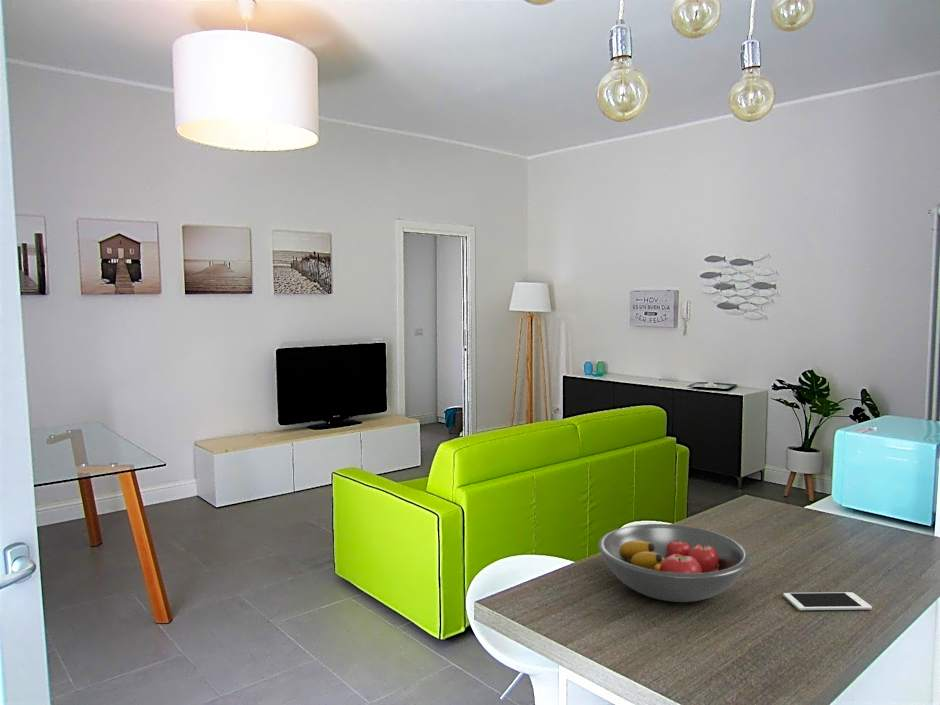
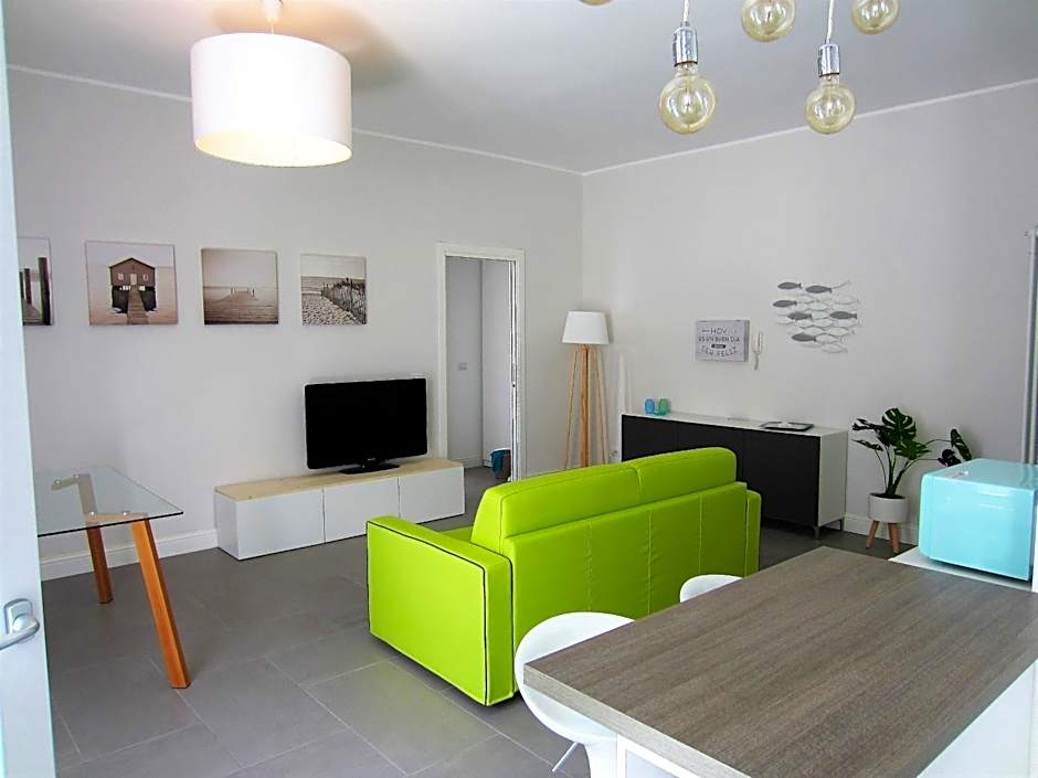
- fruit bowl (671, 562)
- cell phone (826, 601)
